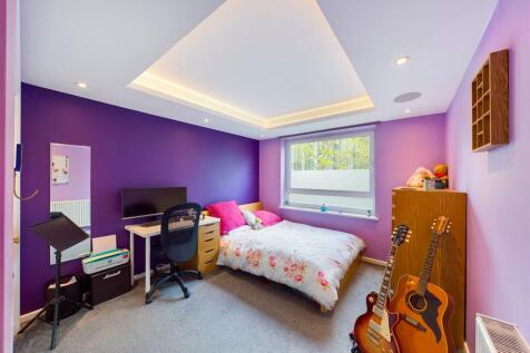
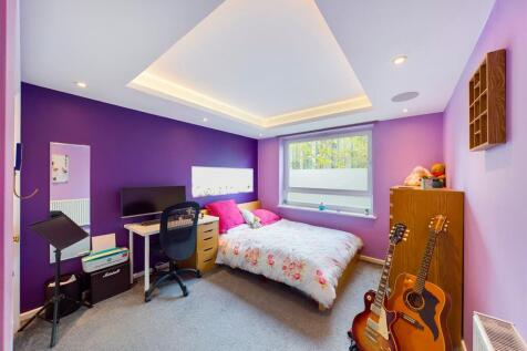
+ wall art (226, 180)
